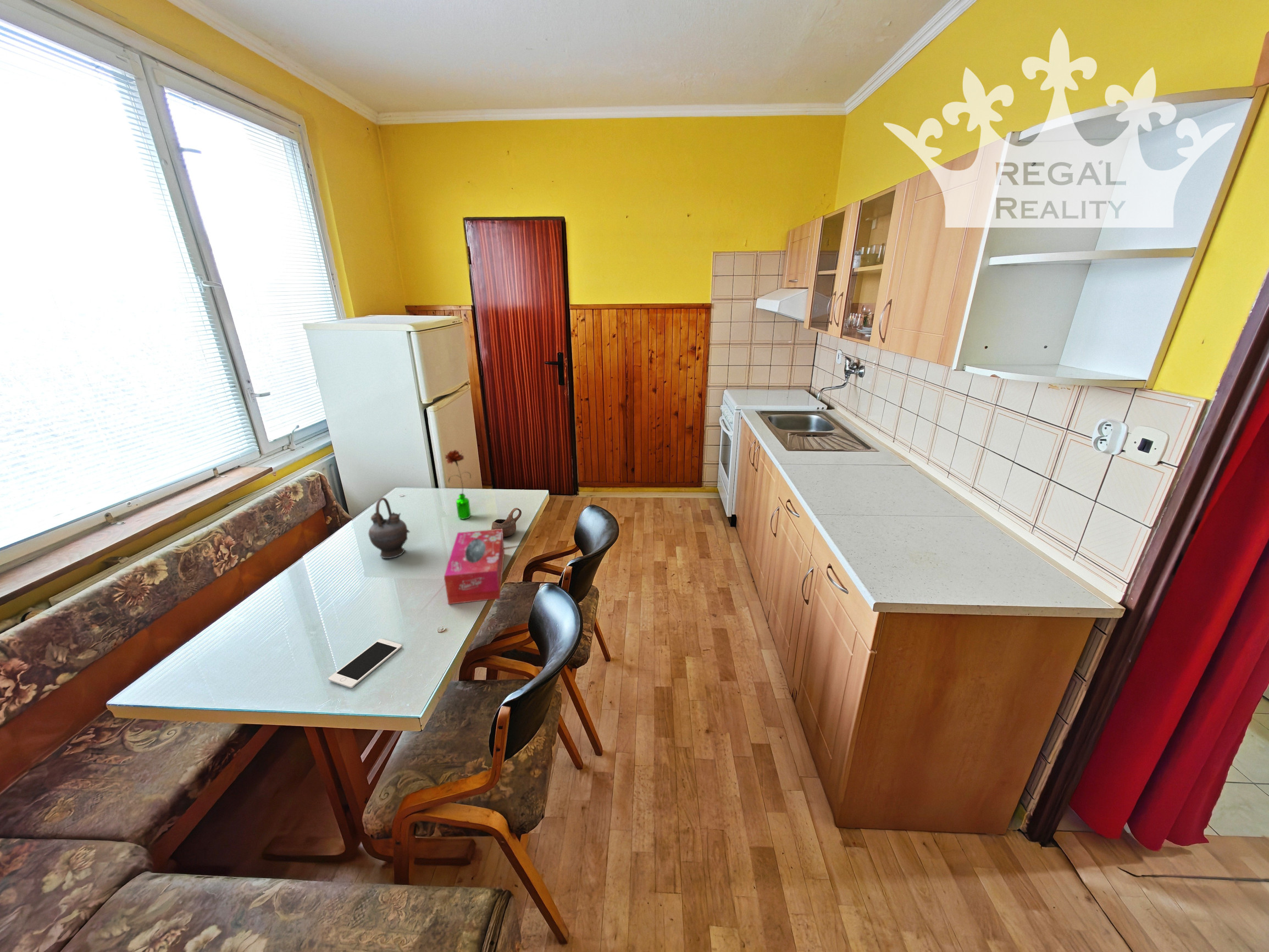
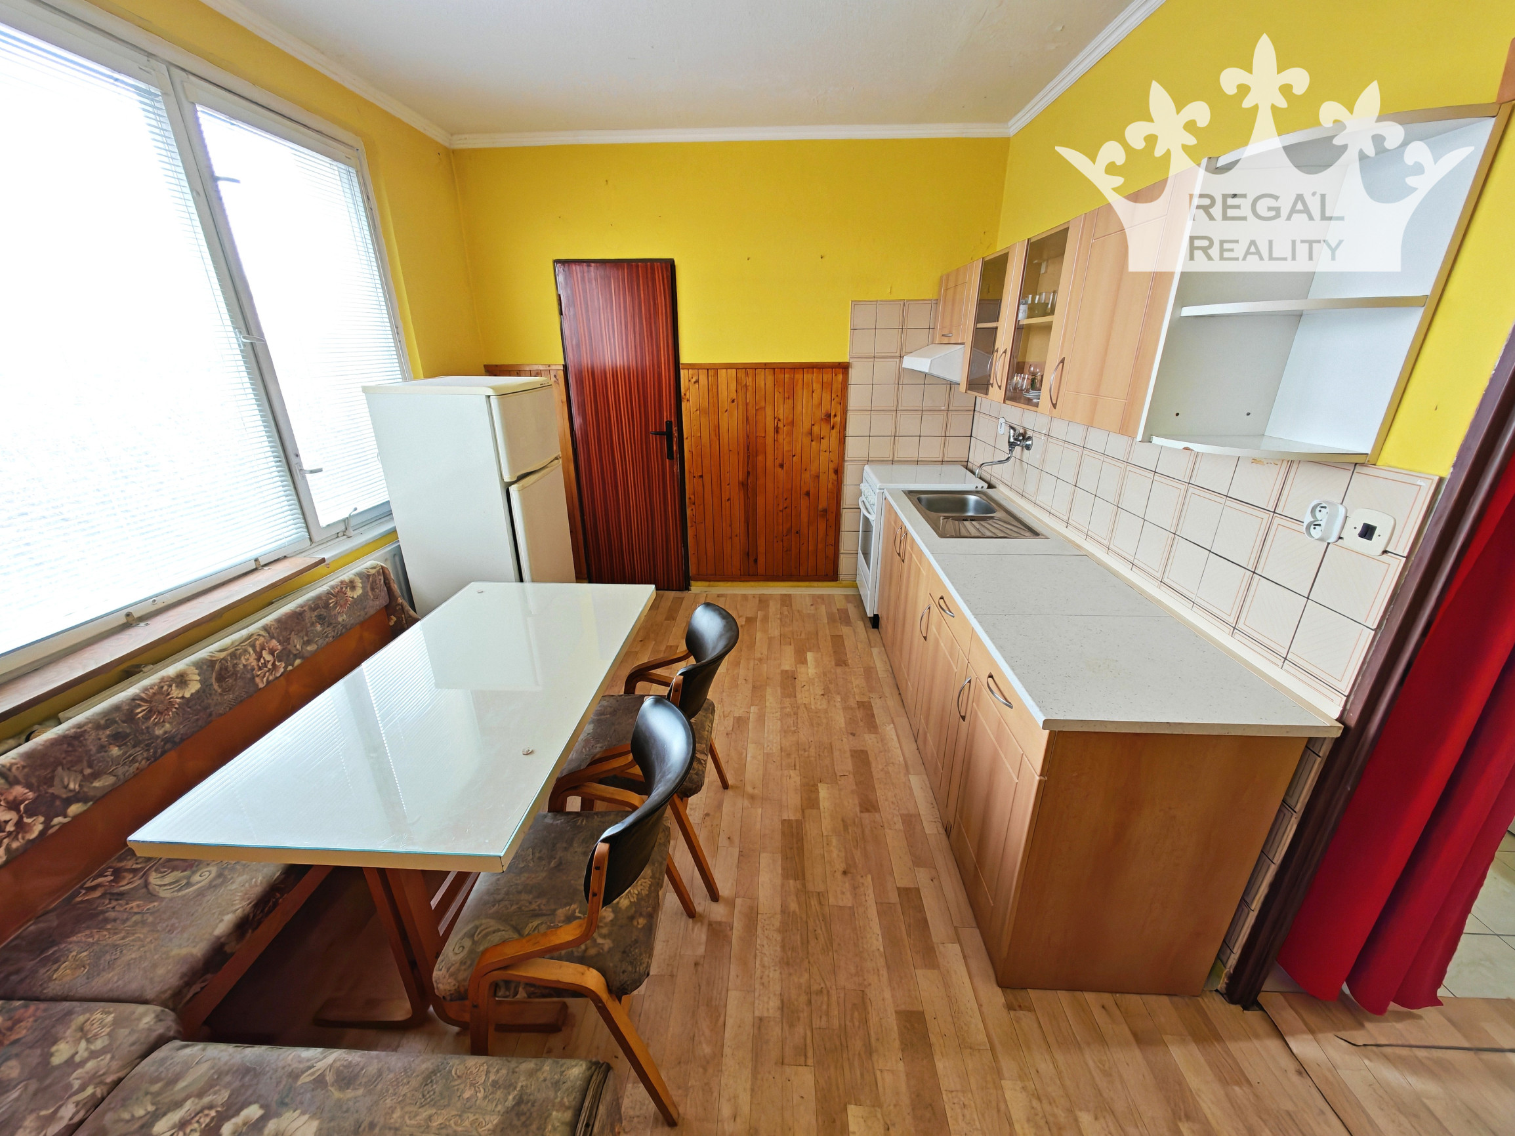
- cell phone (367, 662)
- cup (507, 523)
- flower (462, 484)
- tissue box (477, 563)
- teapot (390, 525)
